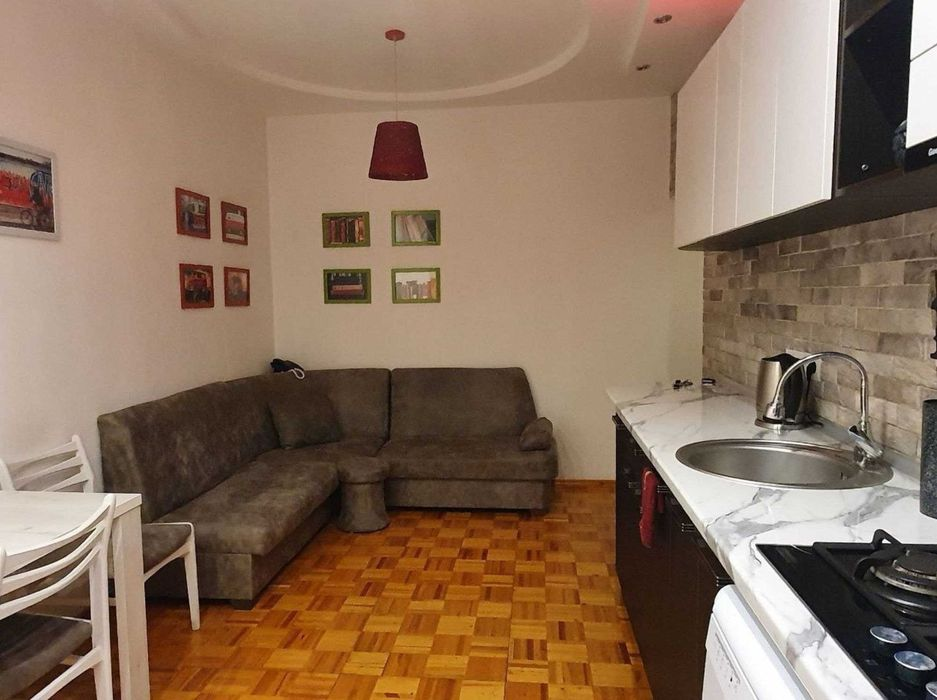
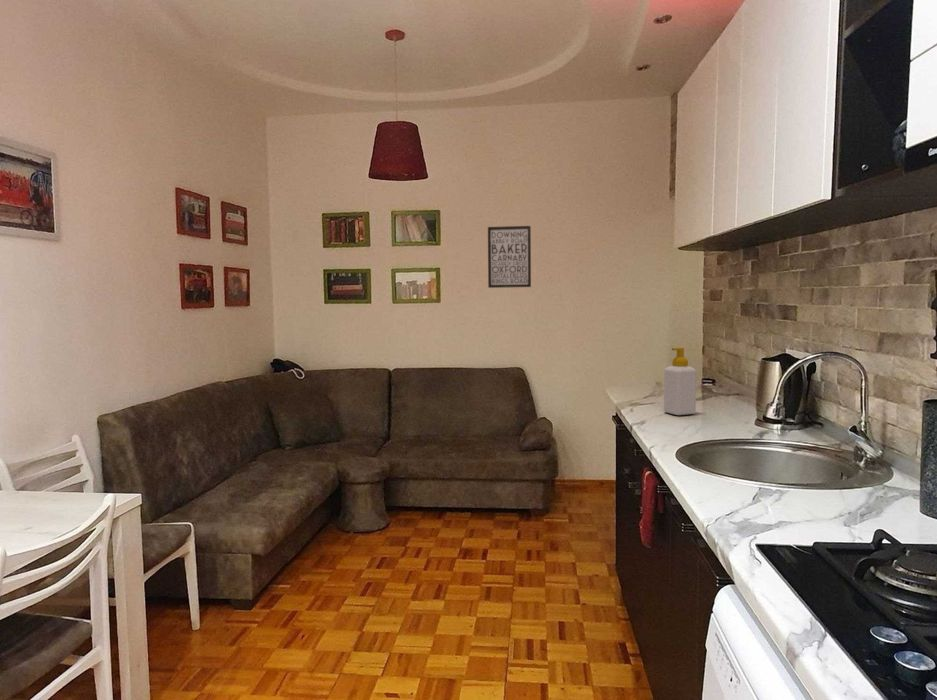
+ wall art (509, 257)
+ soap bottle (679, 380)
